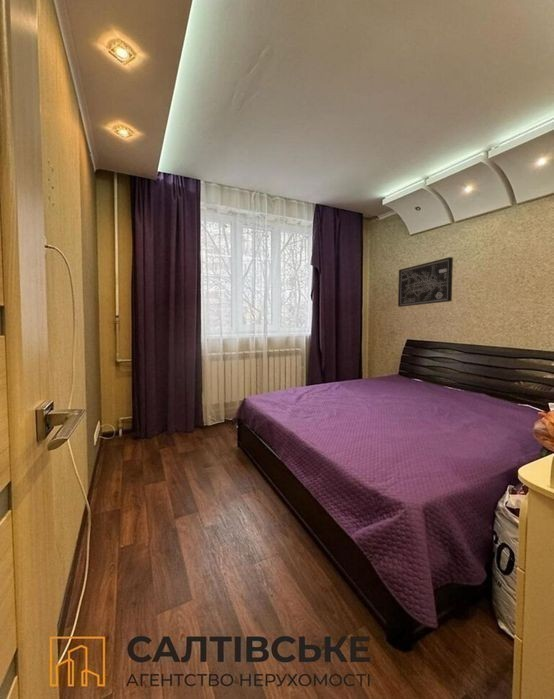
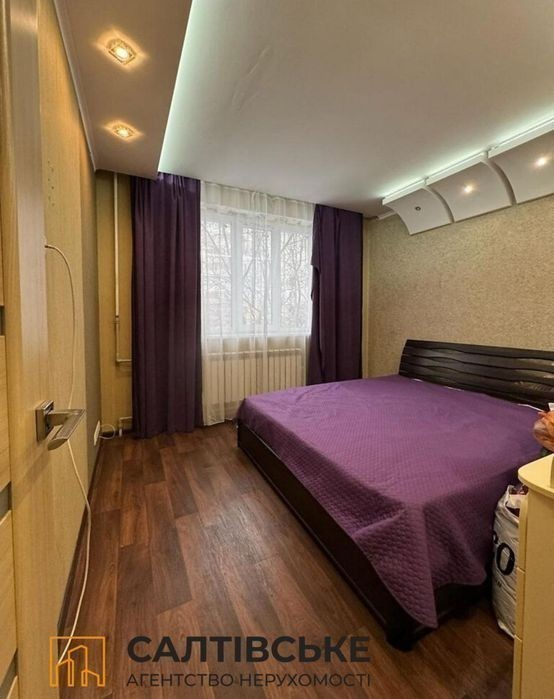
- wall art (423, 284)
